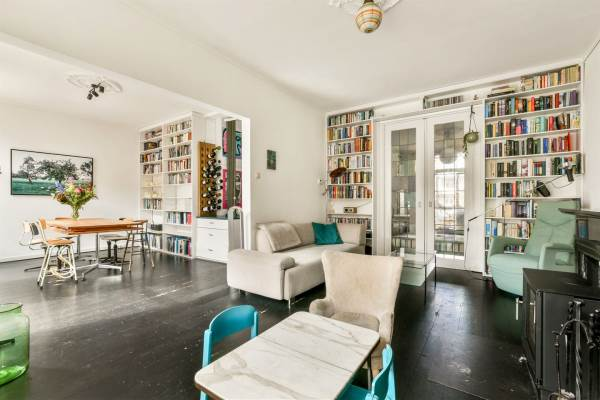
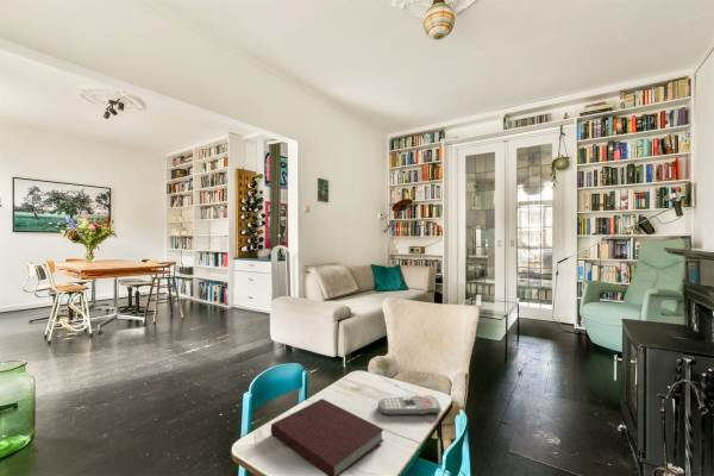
+ remote control (408, 406)
+ notebook (326, 432)
